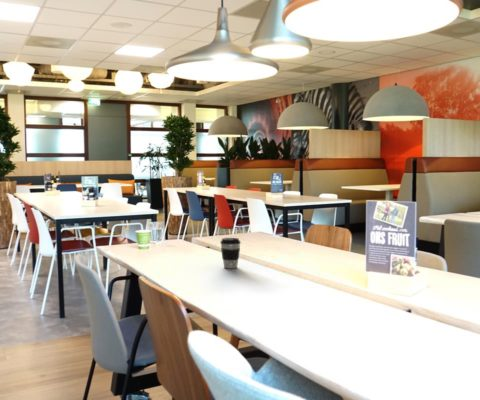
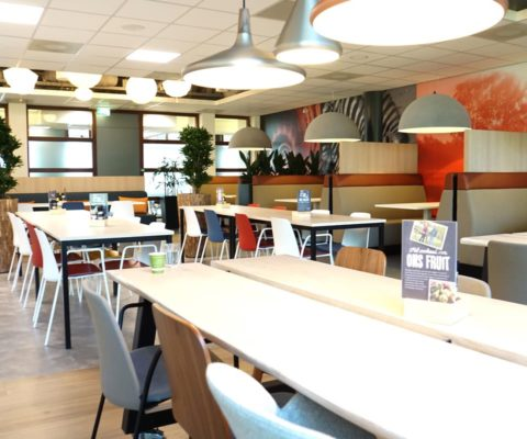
- coffee cup (230, 253)
